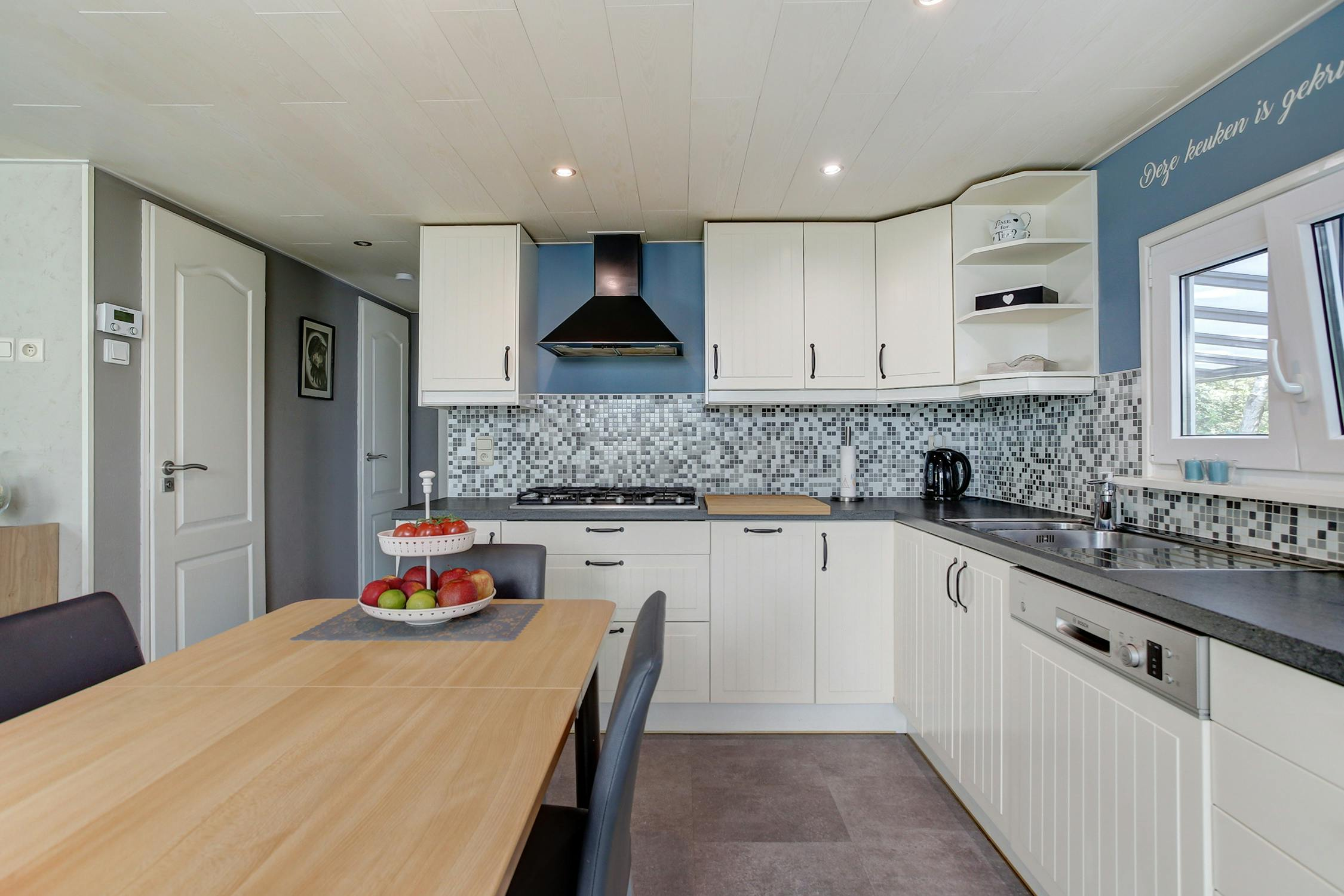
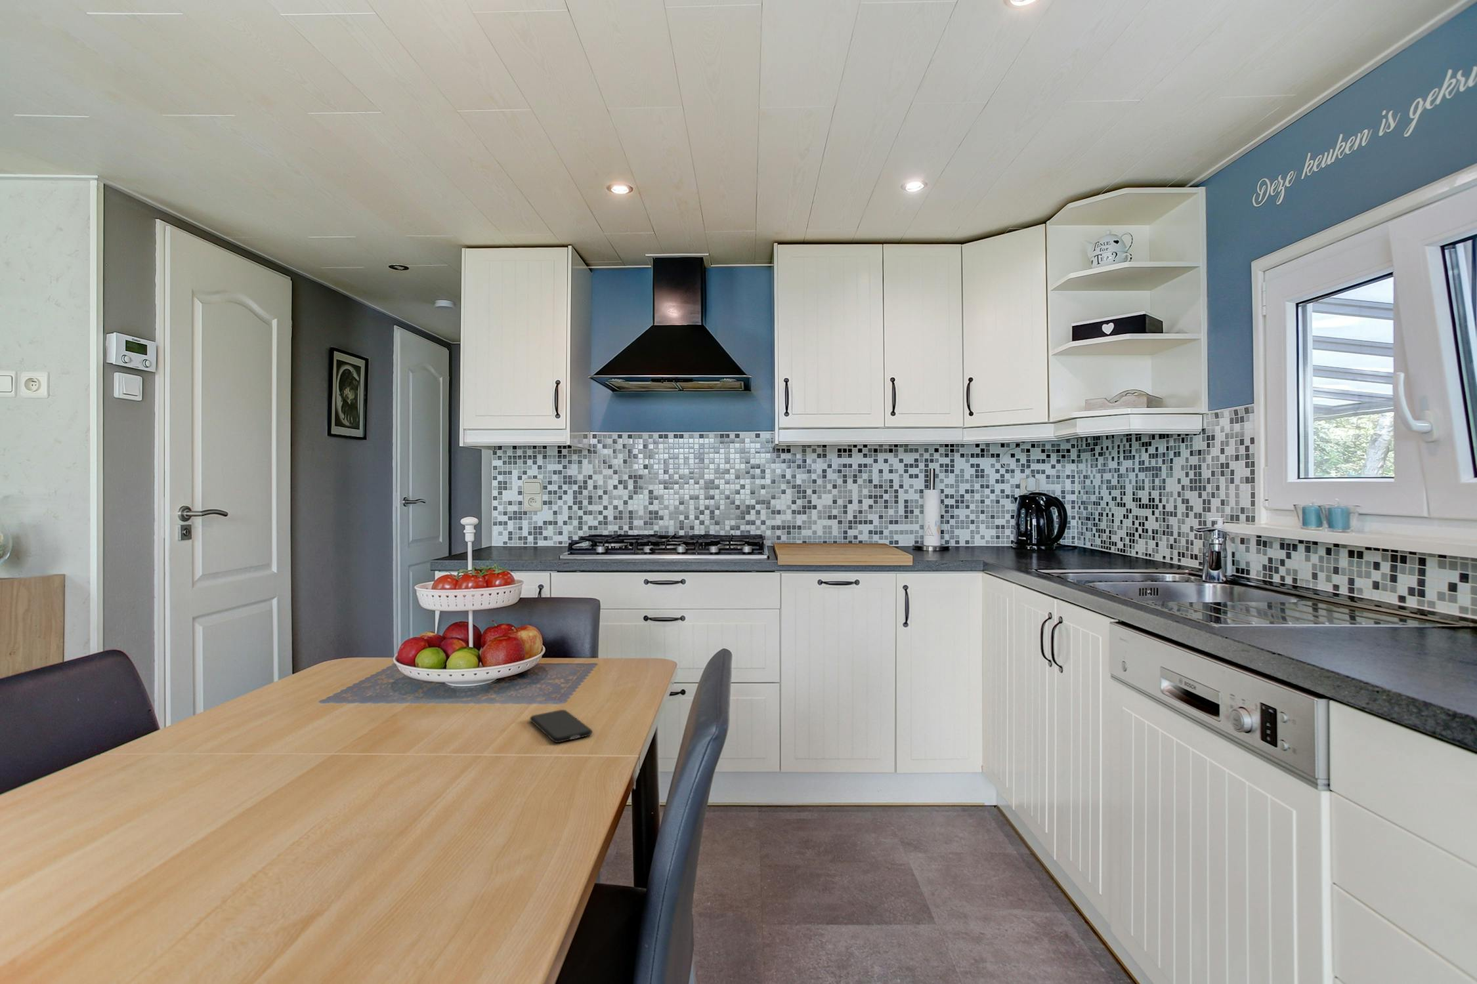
+ smartphone (560, 725)
